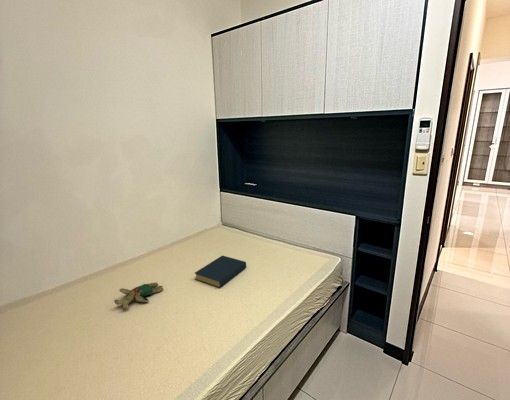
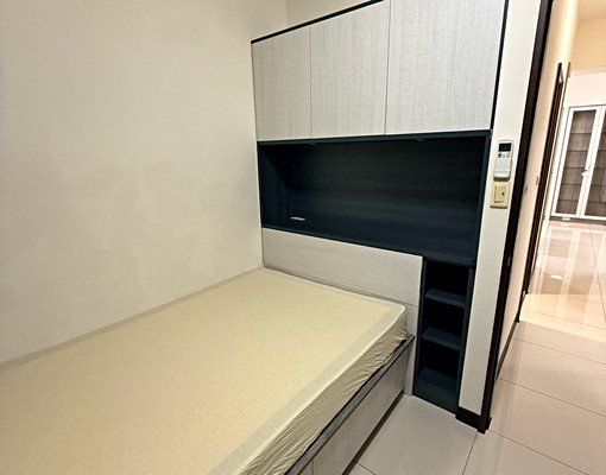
- teddy bear (139, 293)
- hardback book (221, 270)
